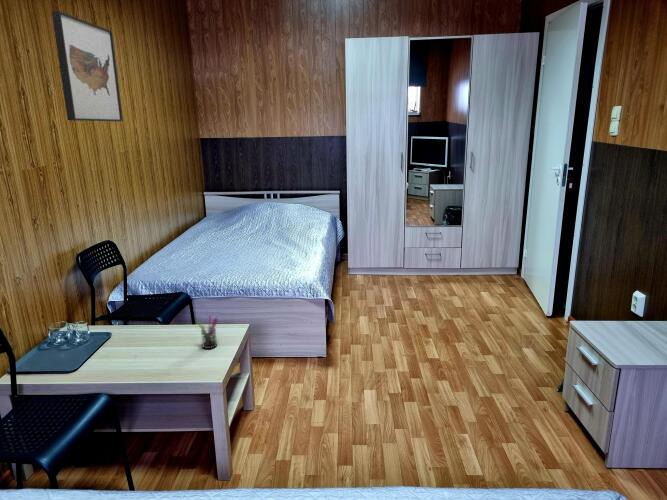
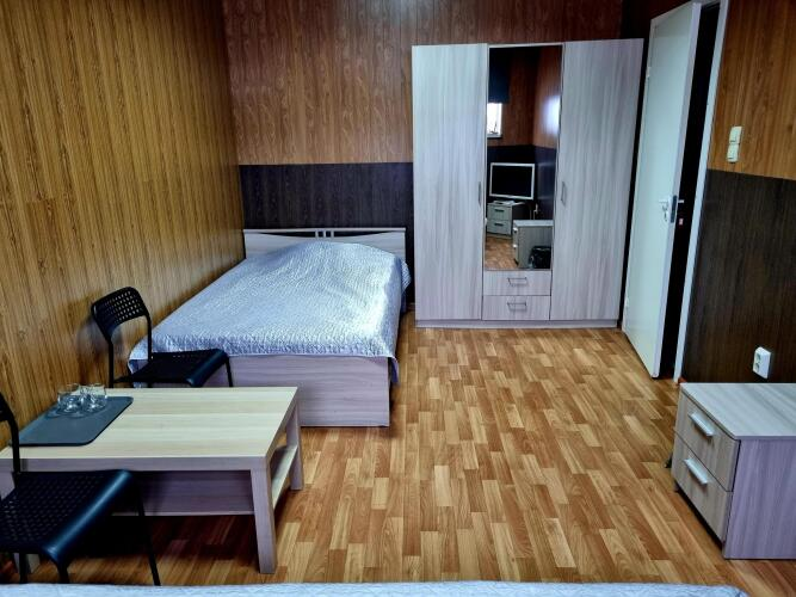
- wall art (91, 72)
- pen holder (207, 330)
